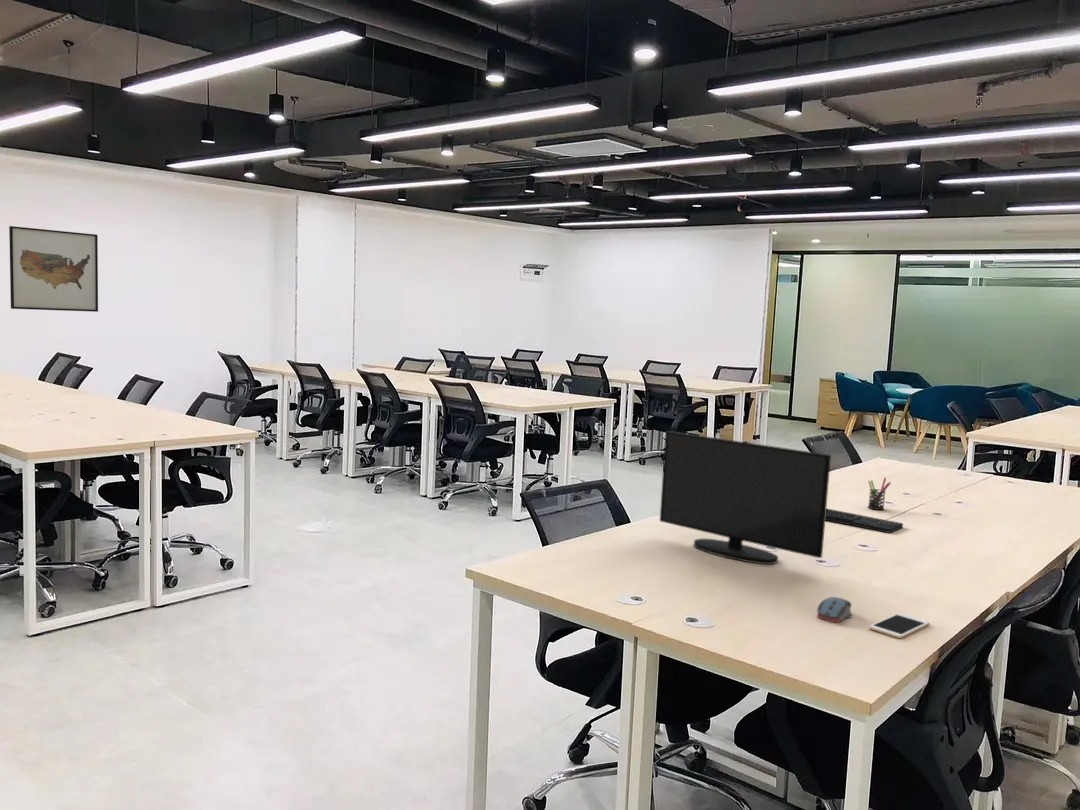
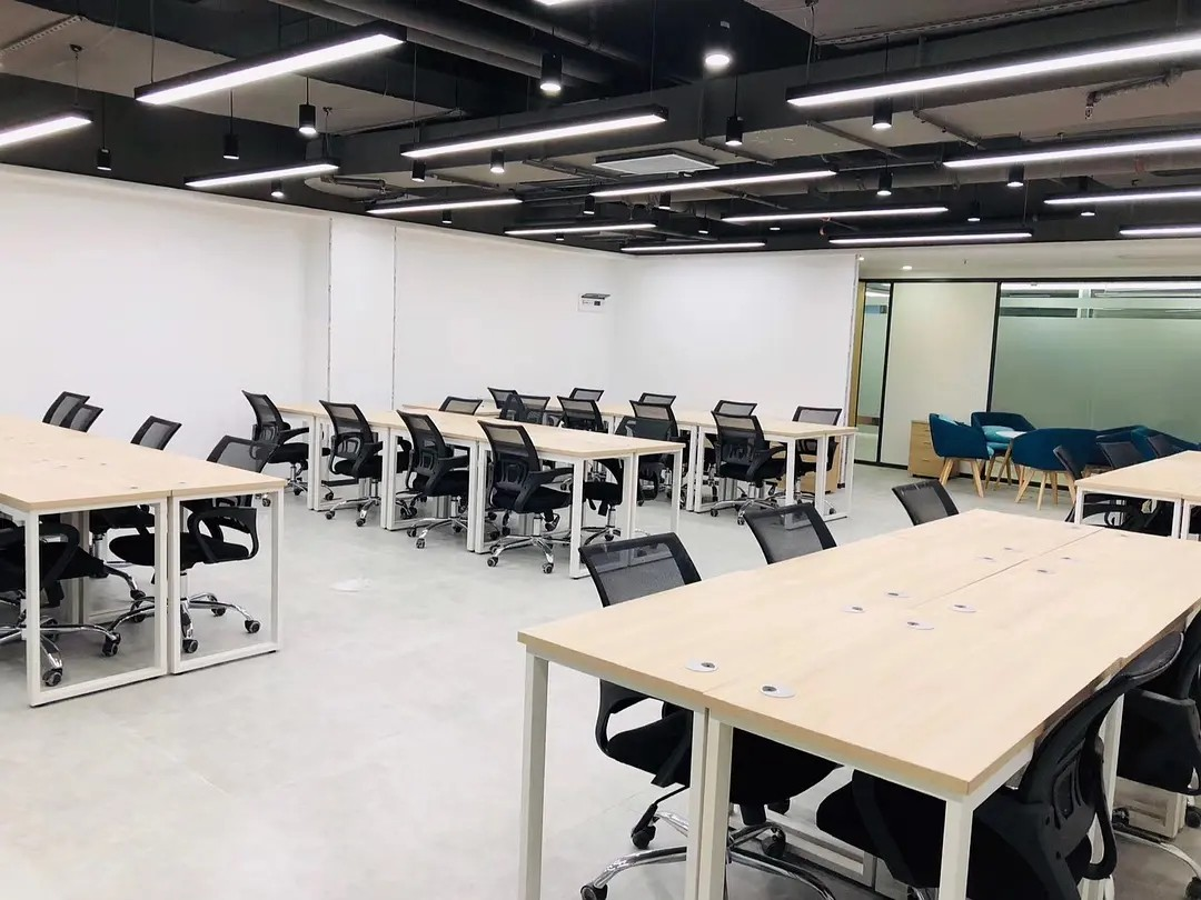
- cell phone (899, 625)
- computer mouse (835, 607)
- keyboard (841, 516)
- monitor (738, 498)
- wall art (55, 270)
- pen holder (876, 492)
